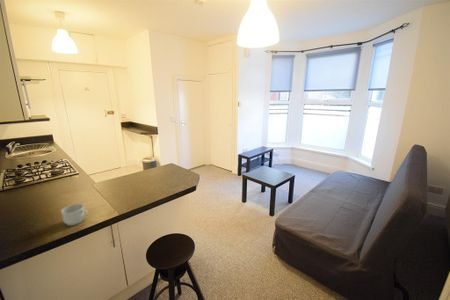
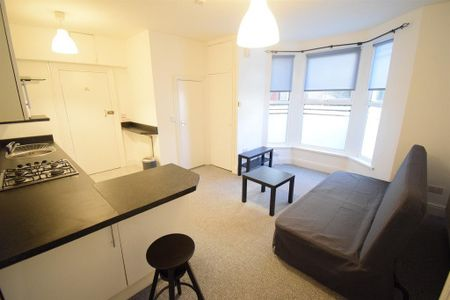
- mug (76, 215)
